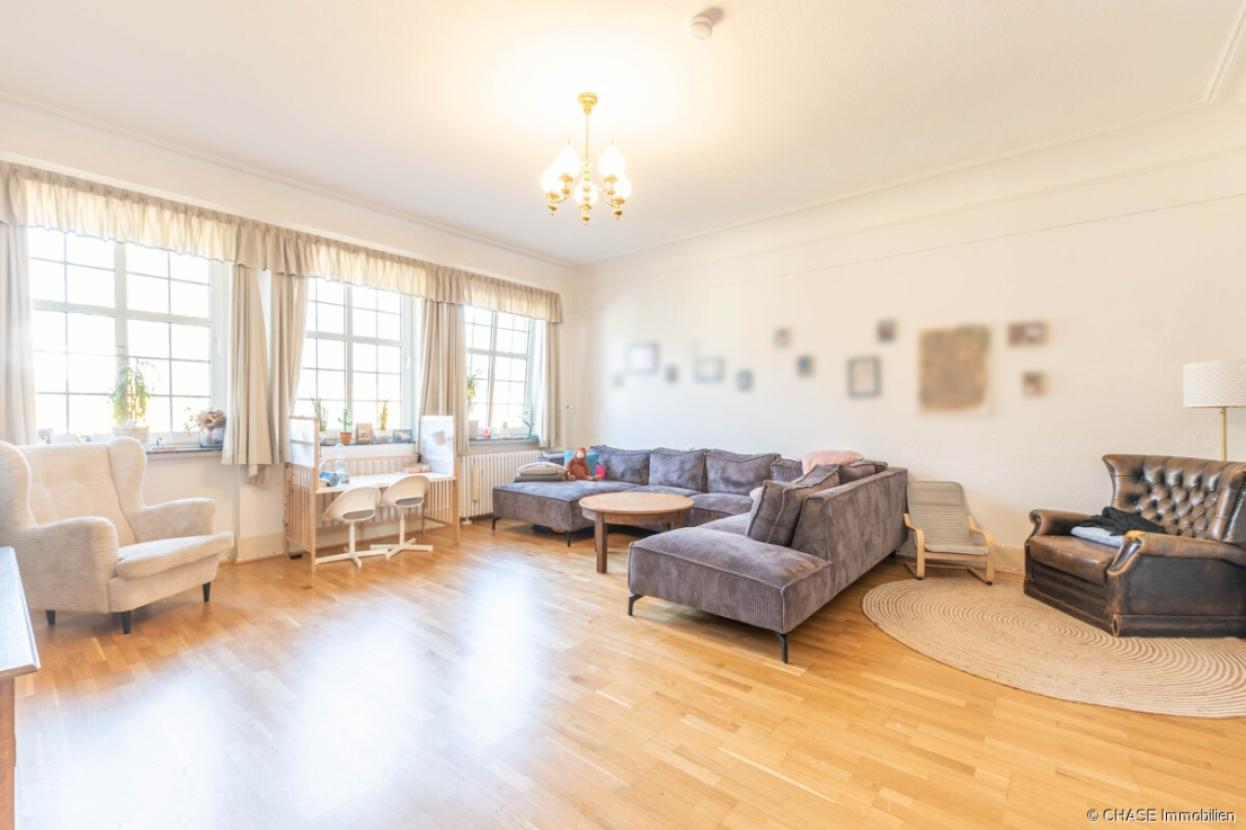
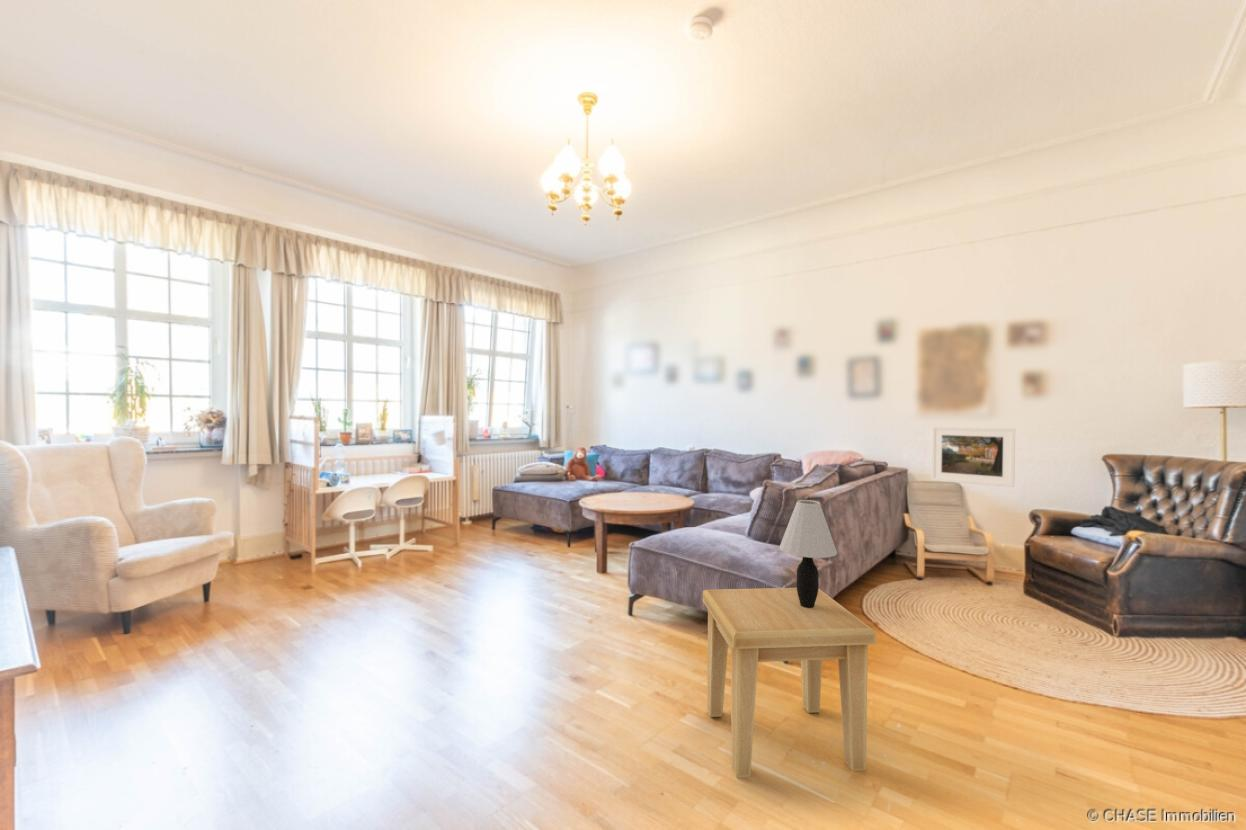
+ side table (780, 660)
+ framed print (971, 455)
+ table lamp (807, 553)
